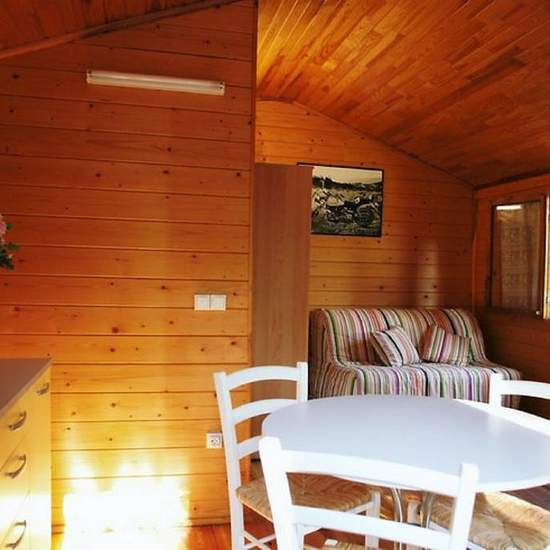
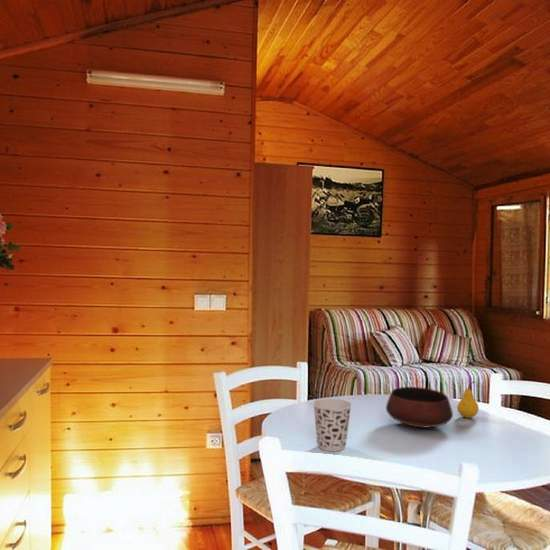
+ bowl (418, 409)
+ fruit (468, 399)
+ cup (331, 425)
